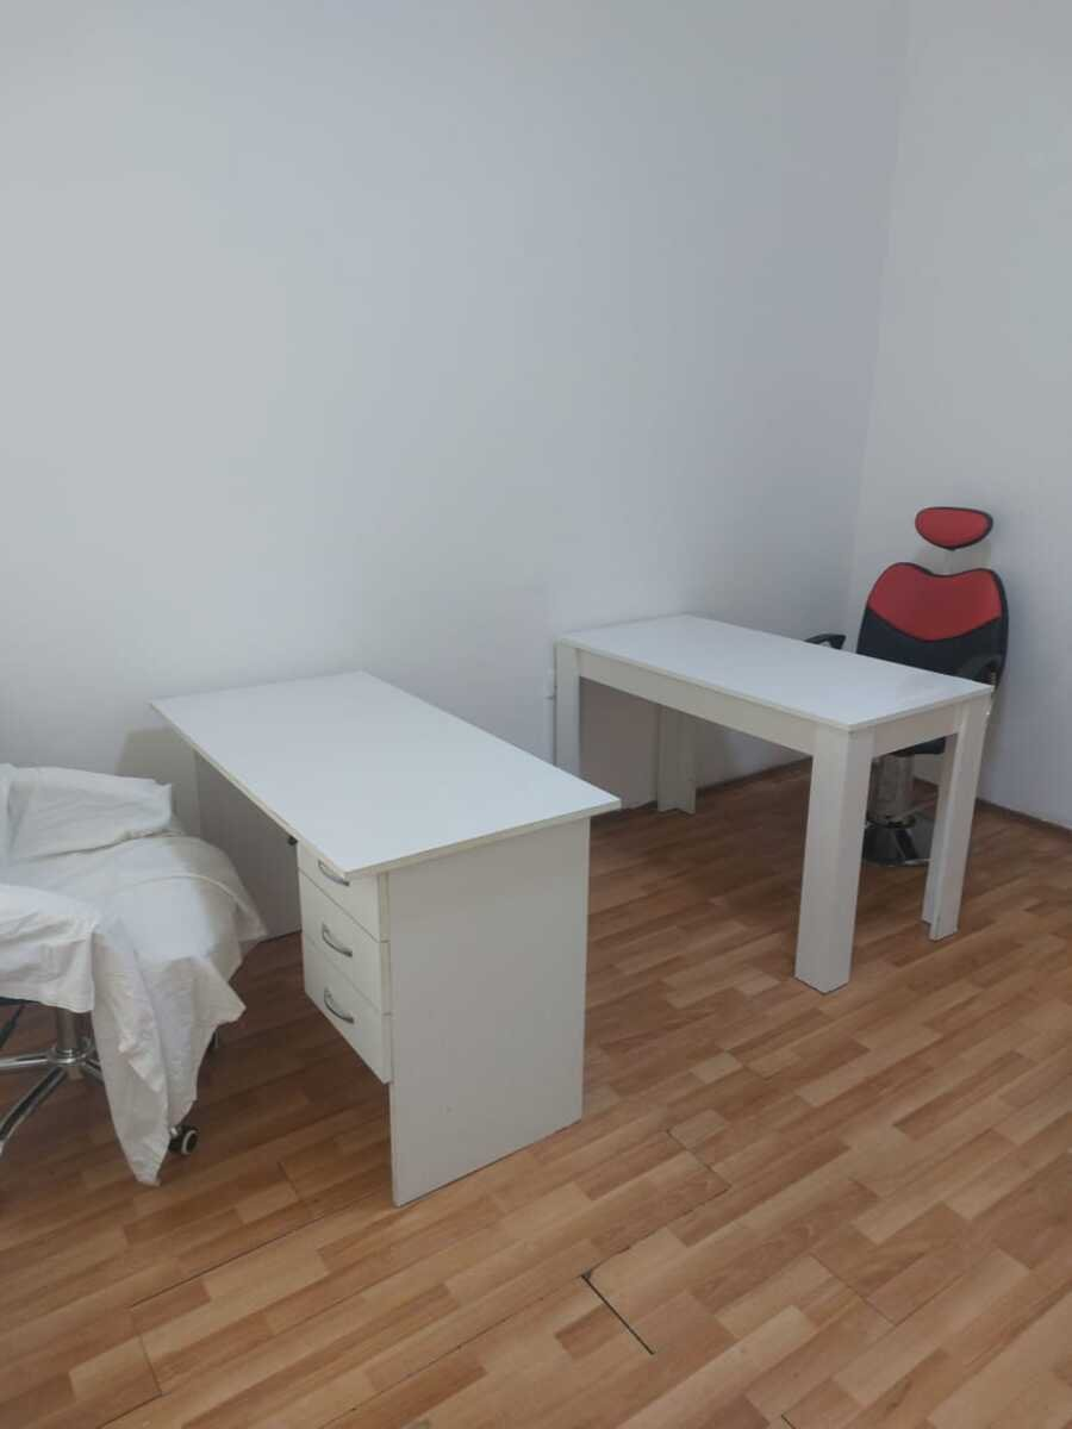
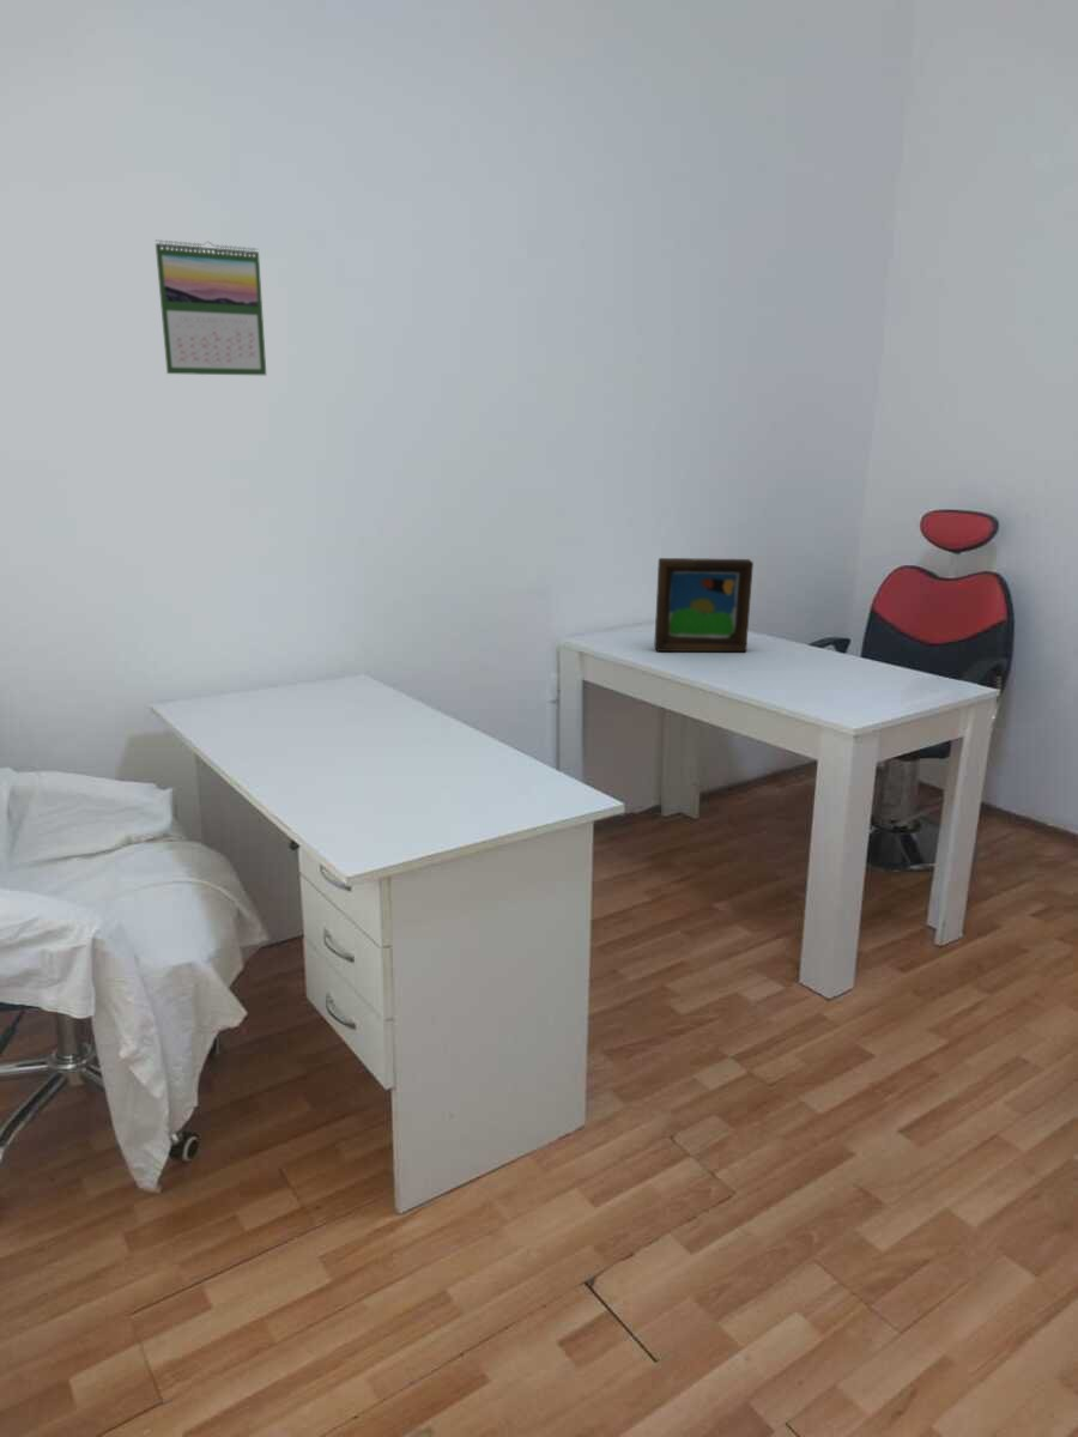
+ picture frame (702, 605)
+ calendar (212, 309)
